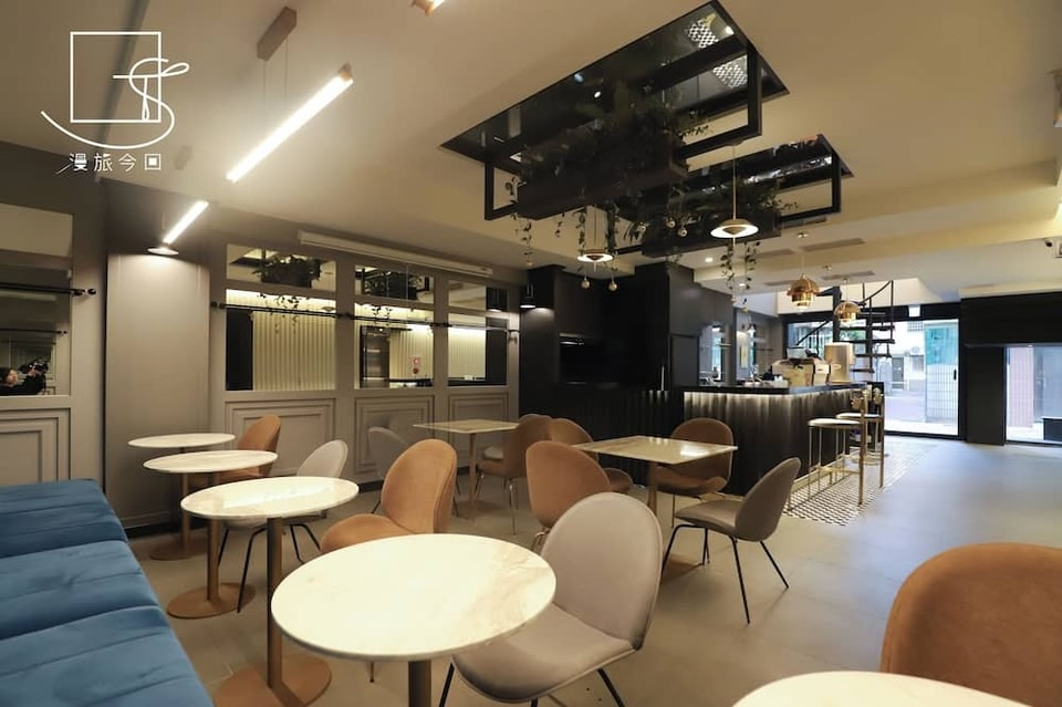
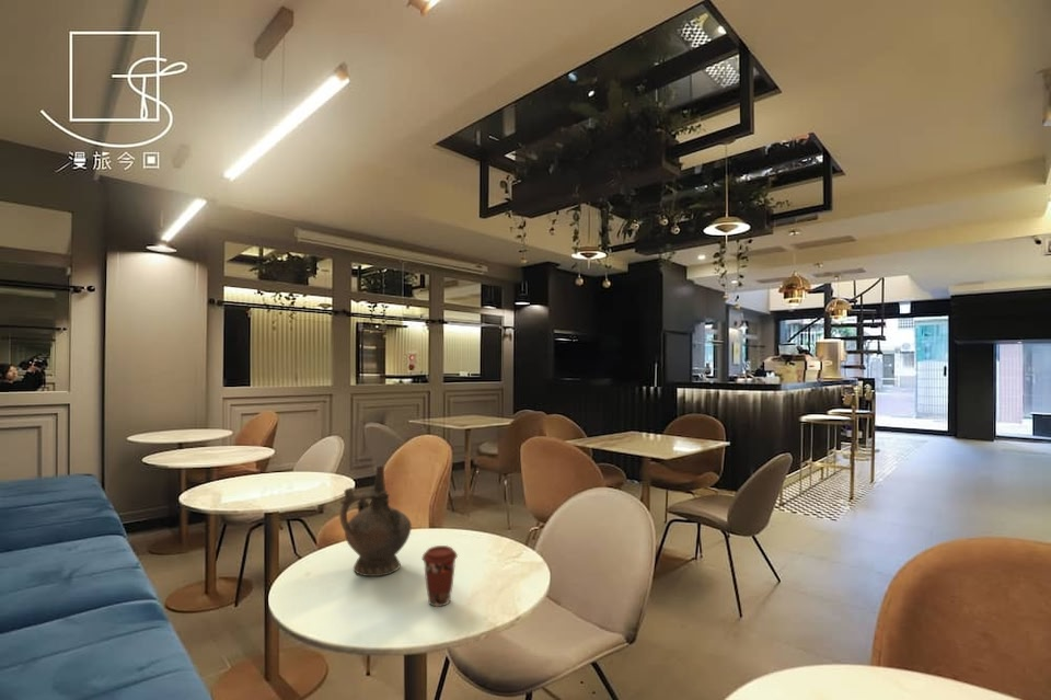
+ coffee cup (439, 575)
+ ceremonial vessel (374, 517)
